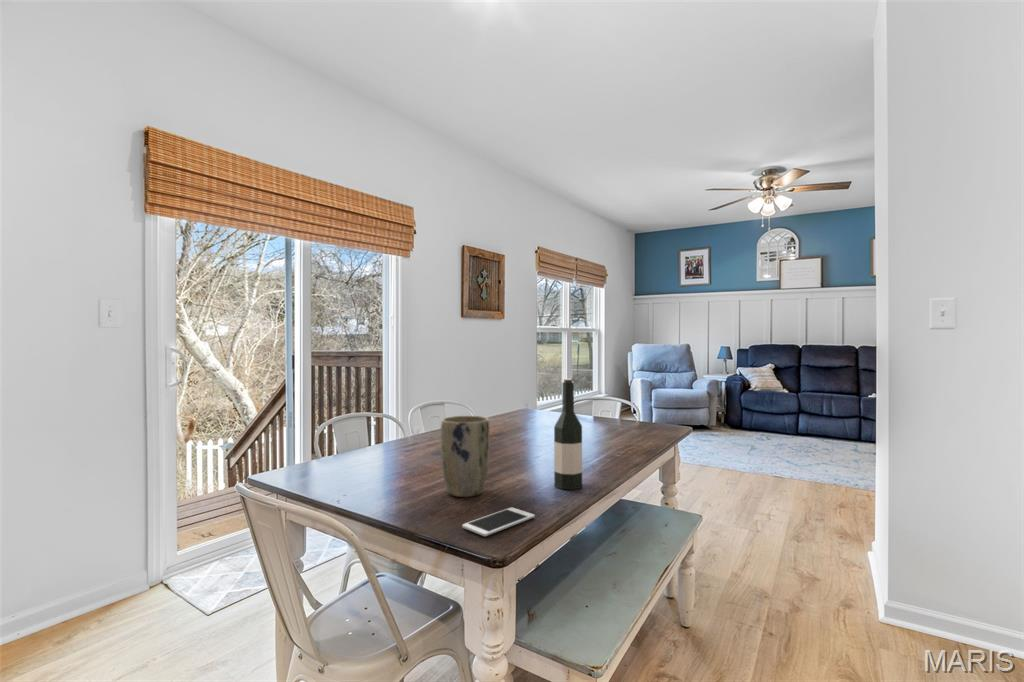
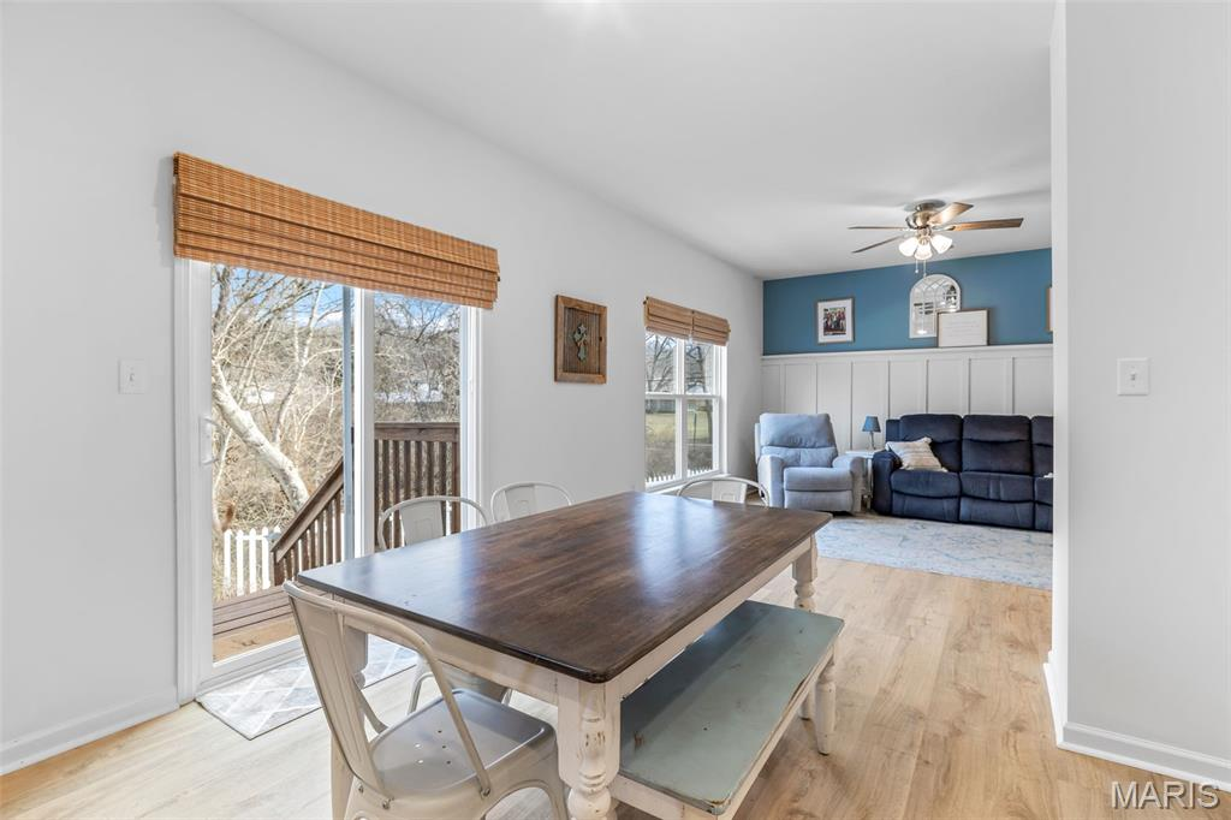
- plant pot (465, 455)
- wine bottle (568, 432)
- cell phone (499, 520)
